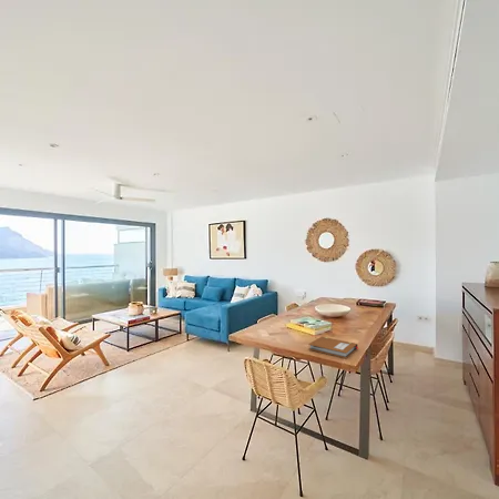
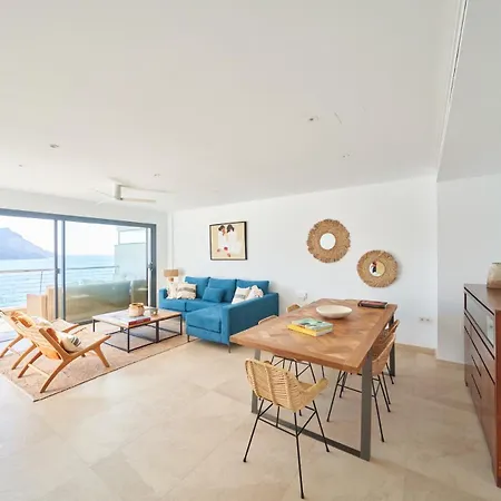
- notebook (334, 346)
